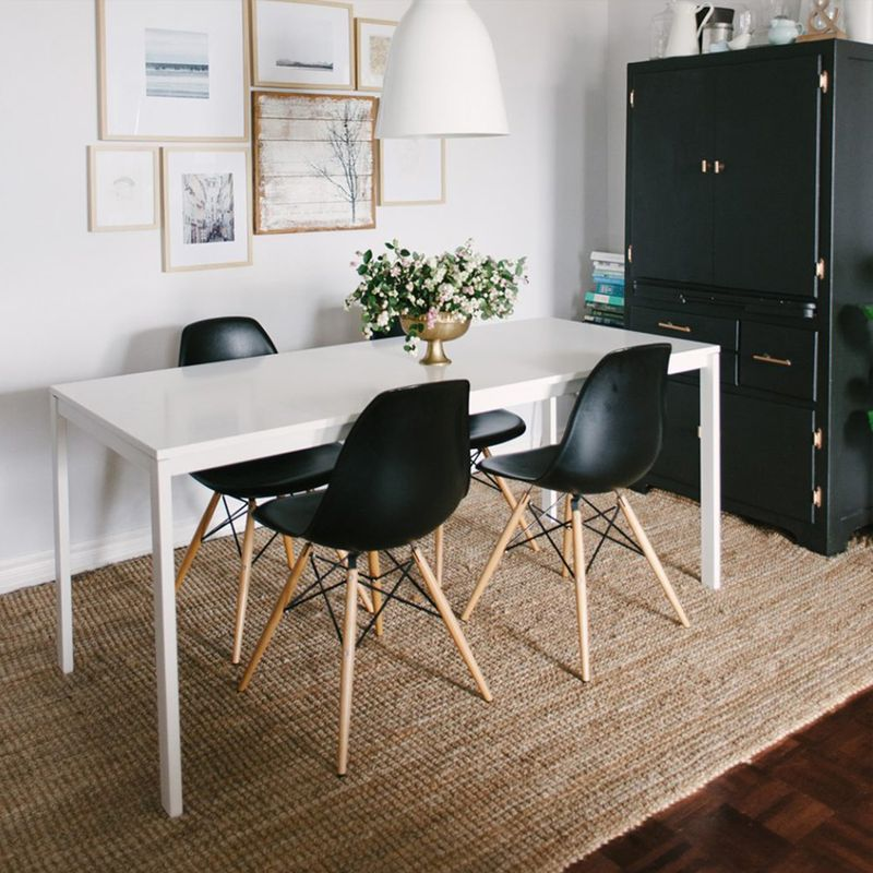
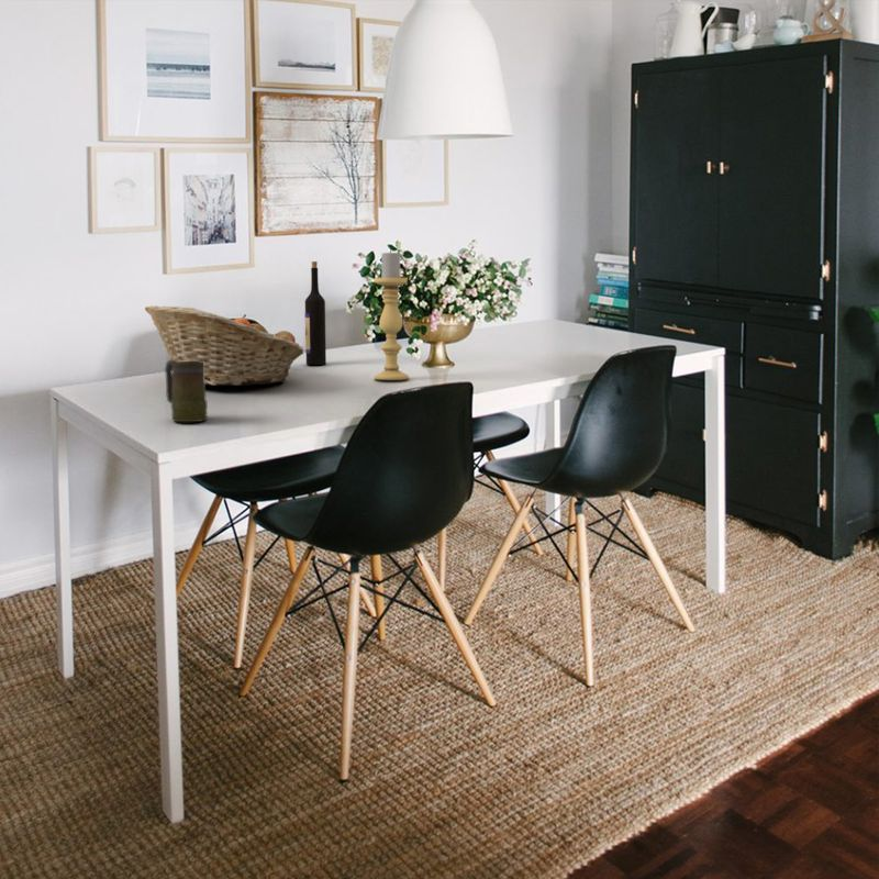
+ wine bottle (314, 312)
+ candle holder (390, 314)
+ mug (183, 390)
+ fruit basket (223, 343)
